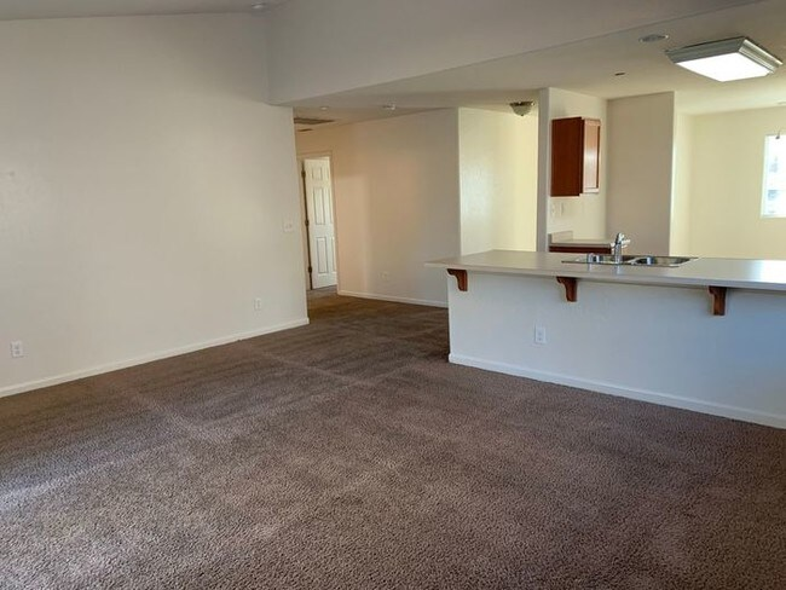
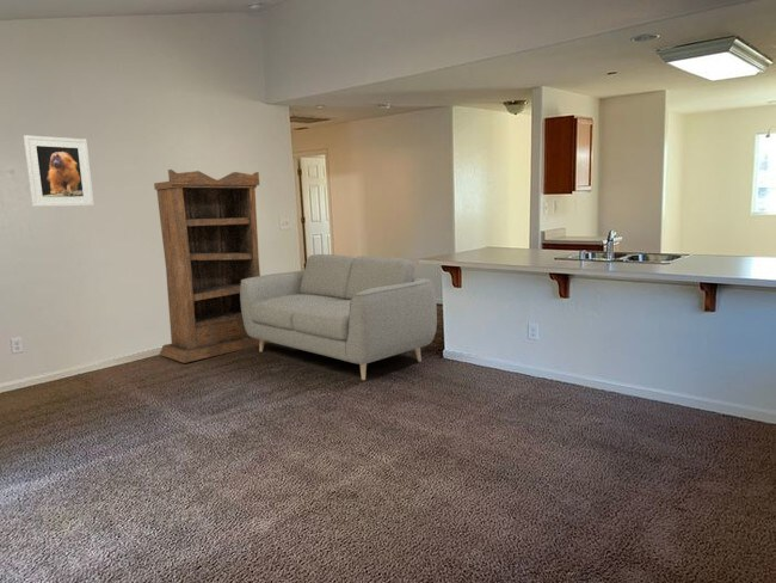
+ bookshelf (213, 262)
+ sofa (333, 307)
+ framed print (60, 172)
